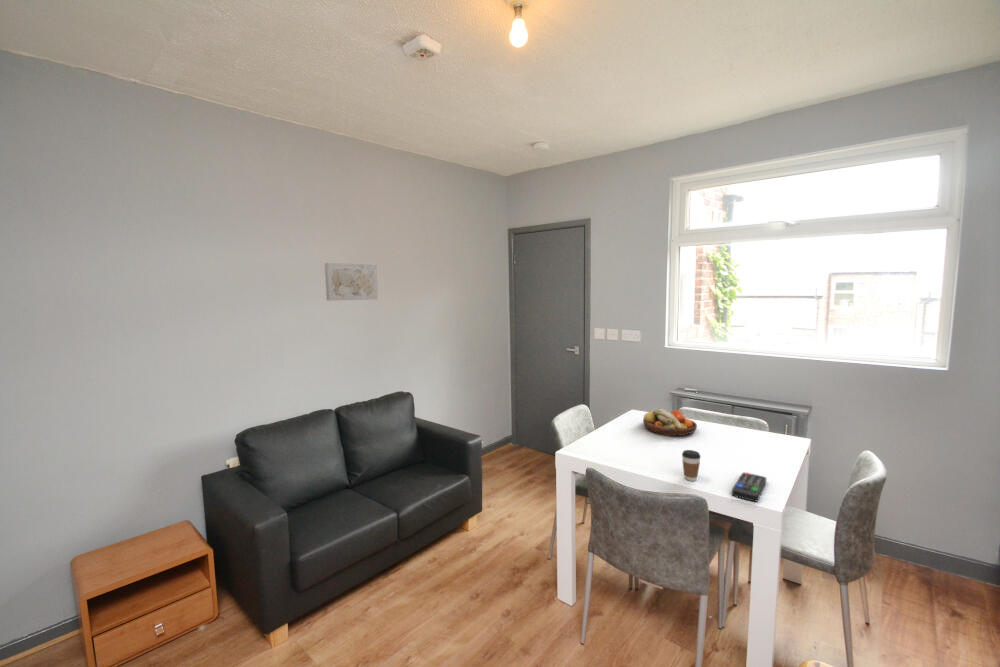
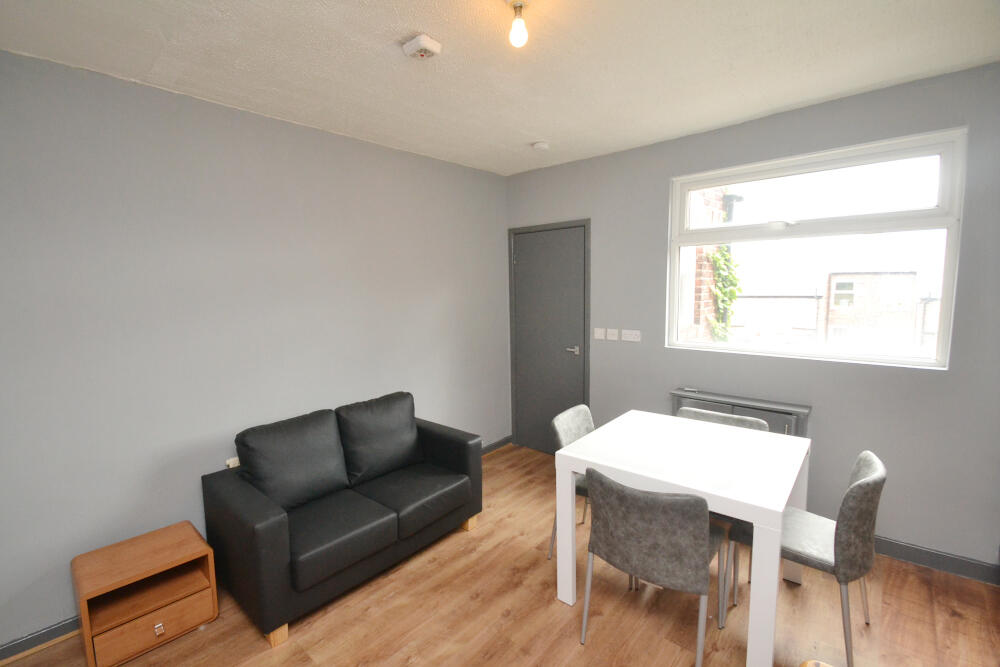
- coffee cup (690, 465)
- fruit bowl (669, 419)
- wall art (352, 282)
- remote control (749, 485)
